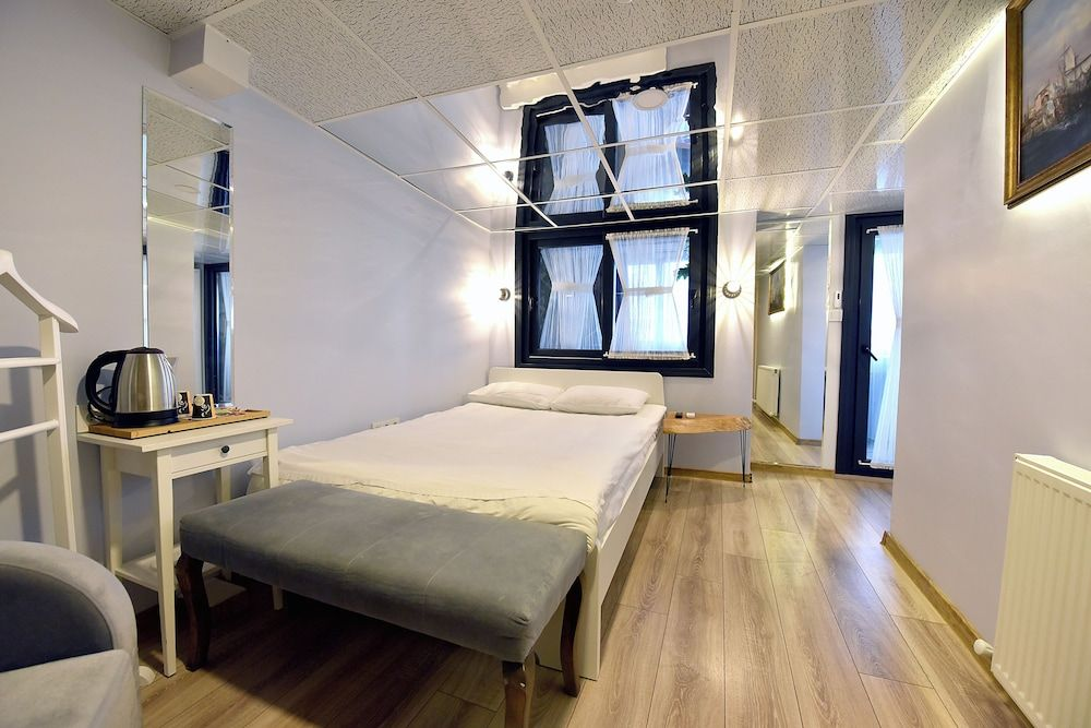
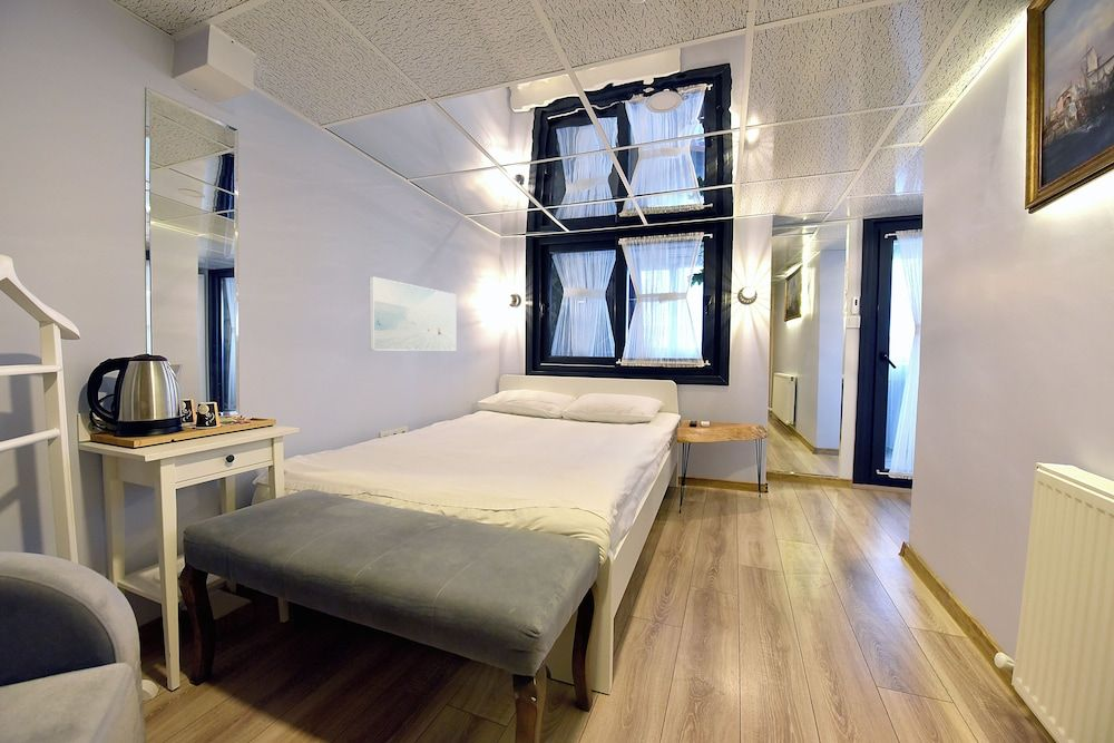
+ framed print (418, 319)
